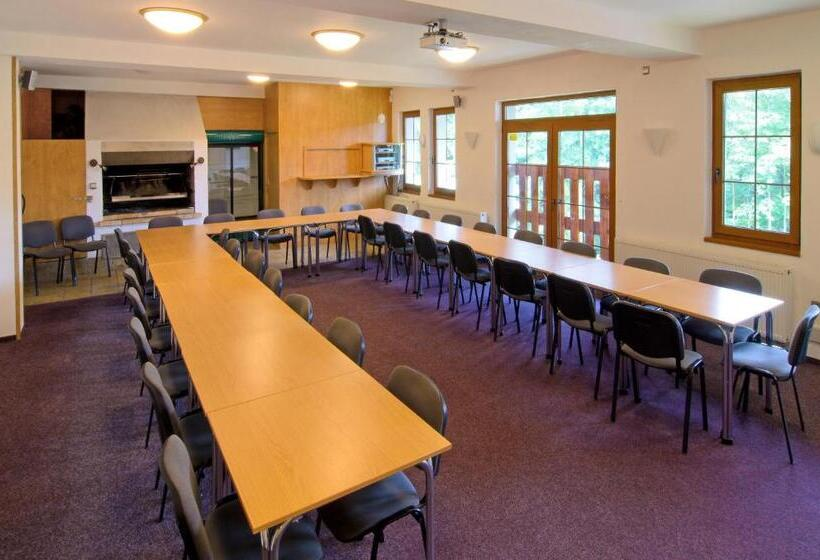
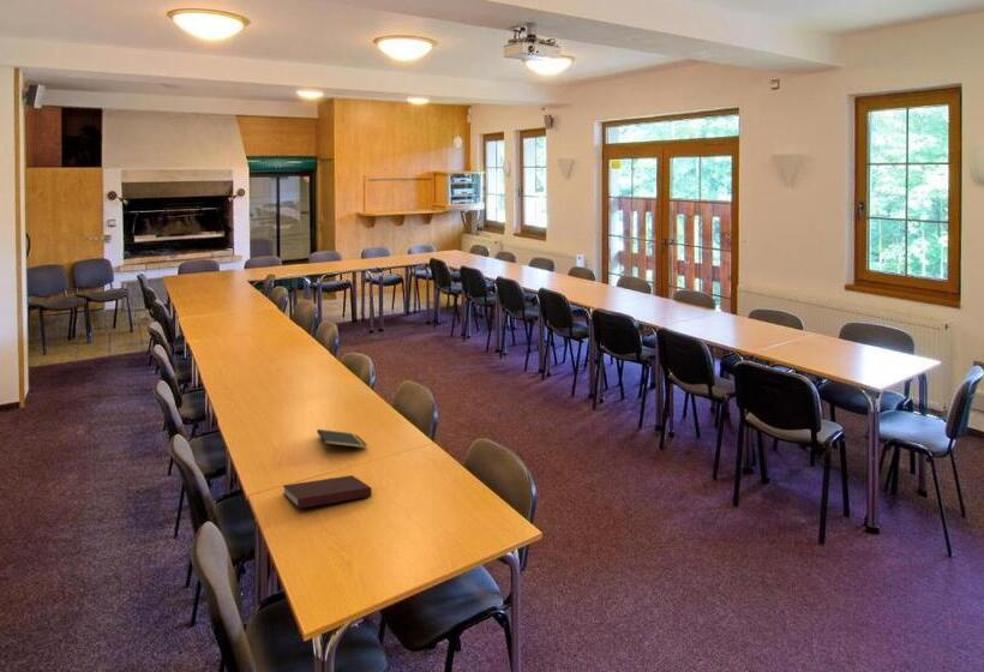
+ notebook (326, 491)
+ notepad (341, 438)
